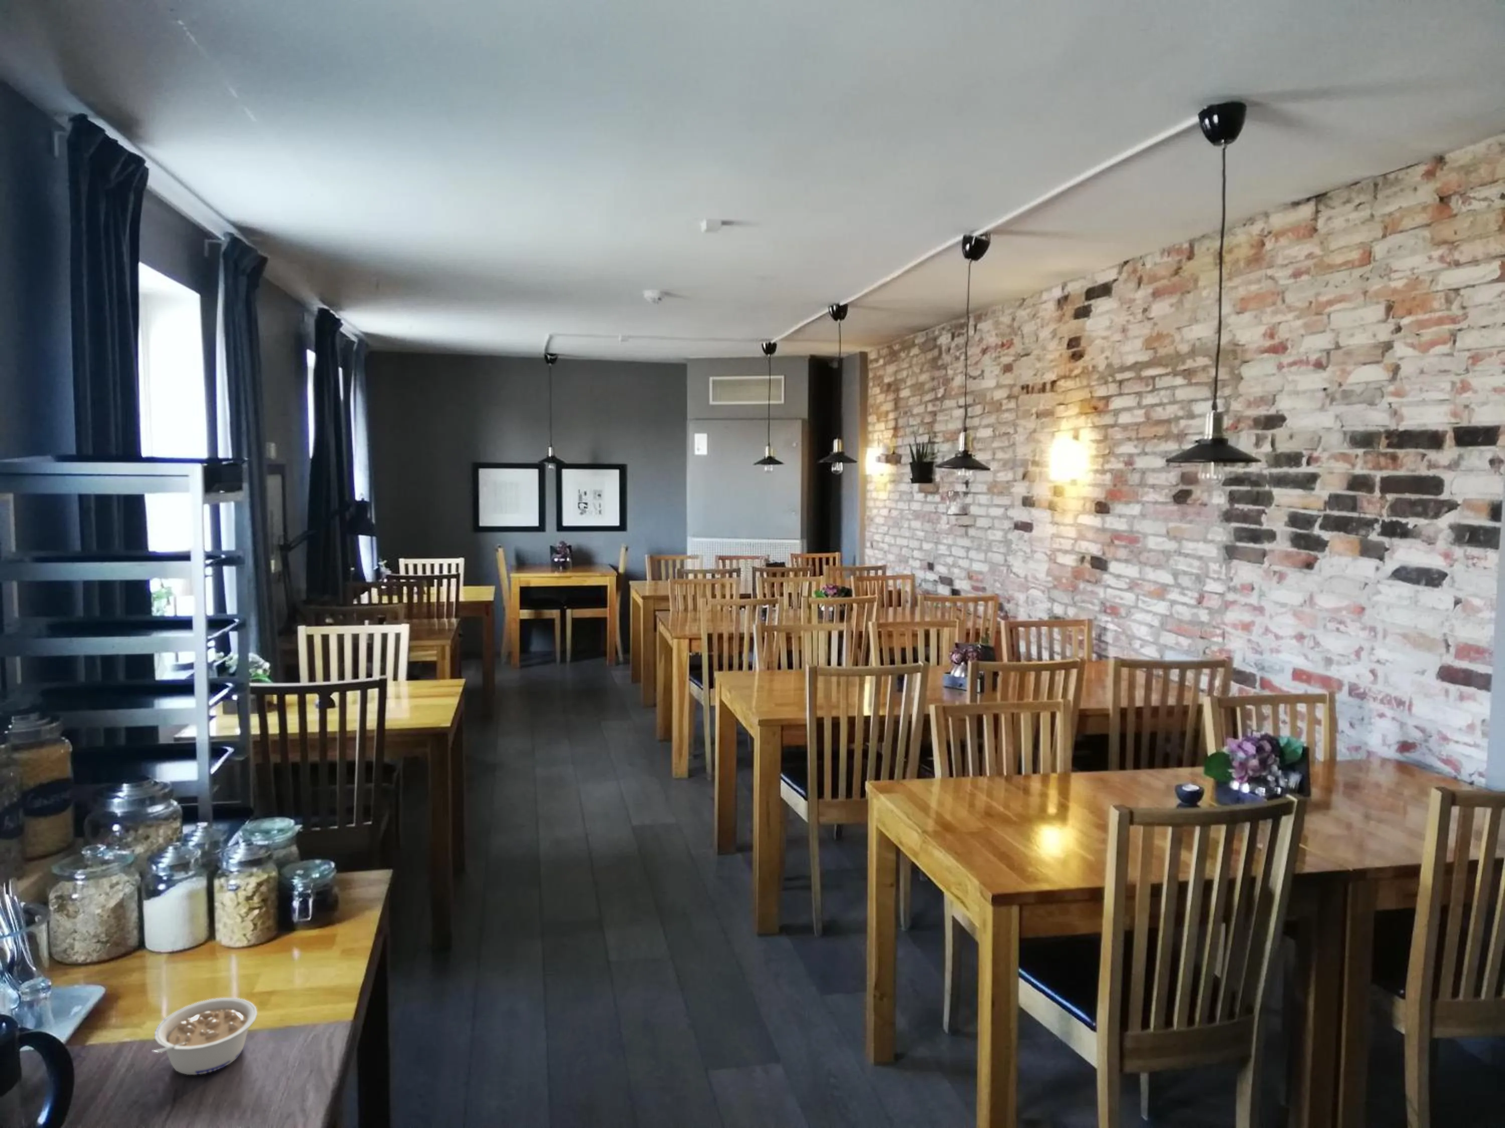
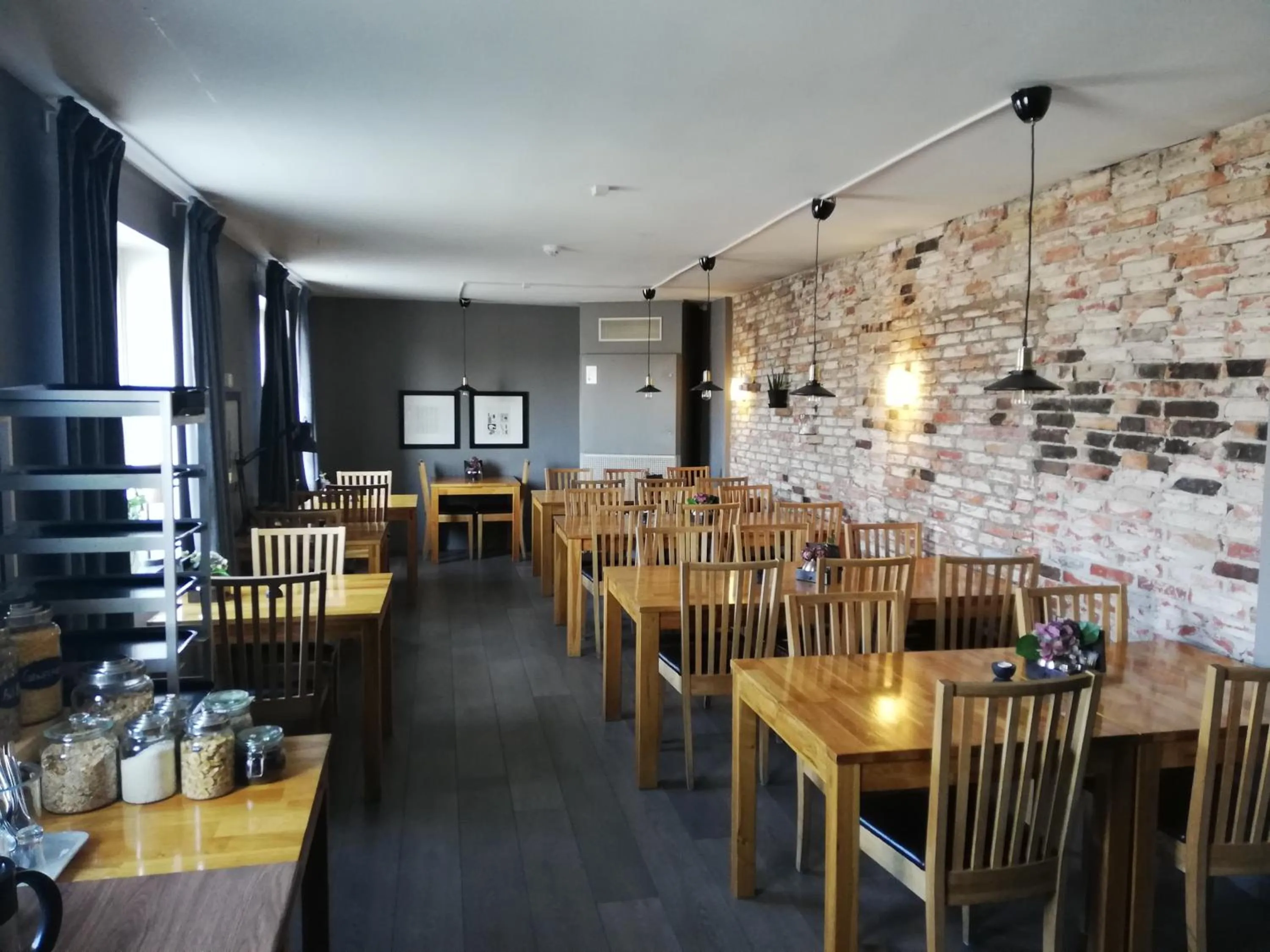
- legume (206, 1037)
